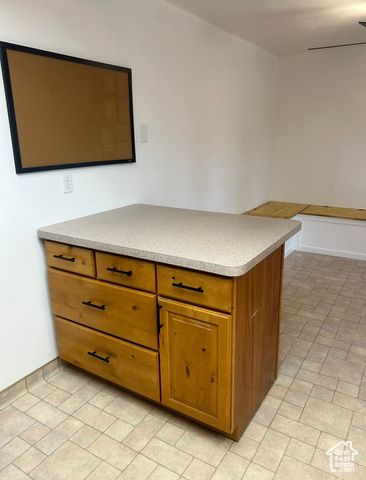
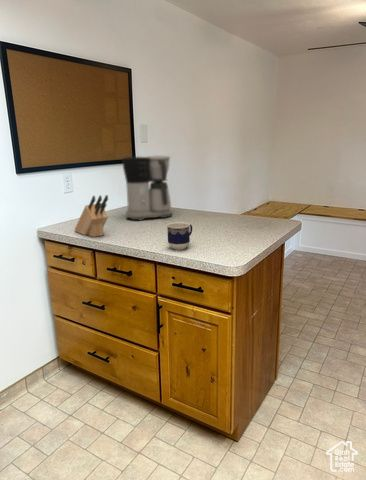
+ cup (181, 235)
+ knife block (91, 213)
+ coffee maker (148, 187)
